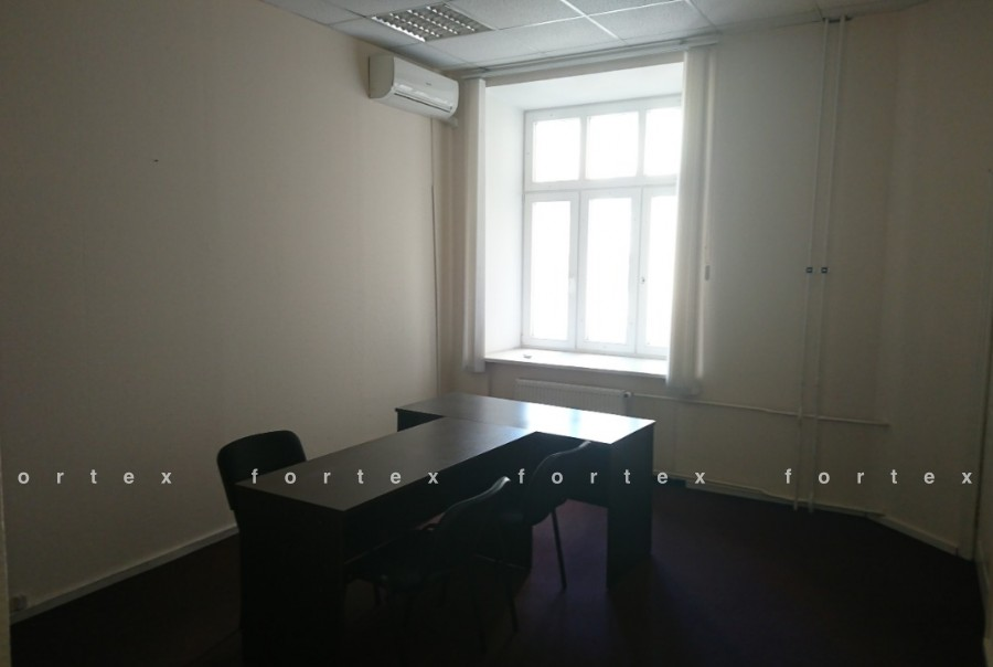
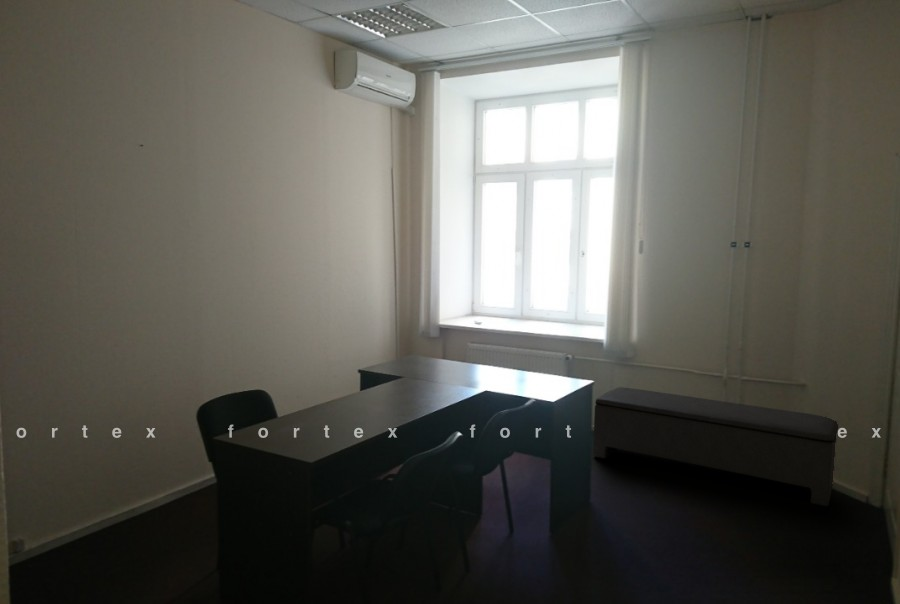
+ bench (708, 437)
